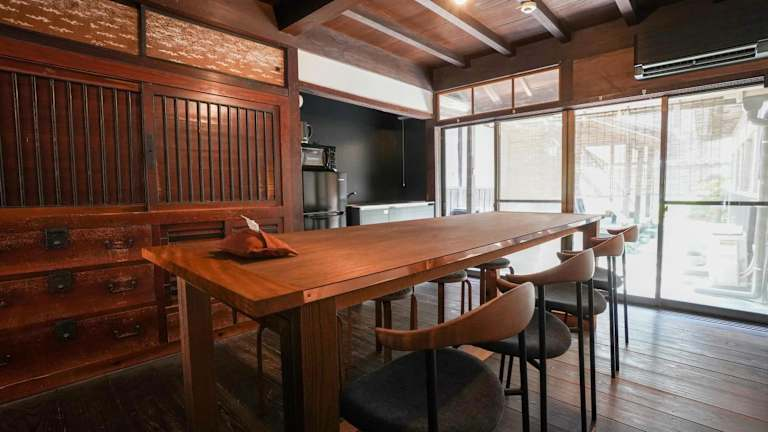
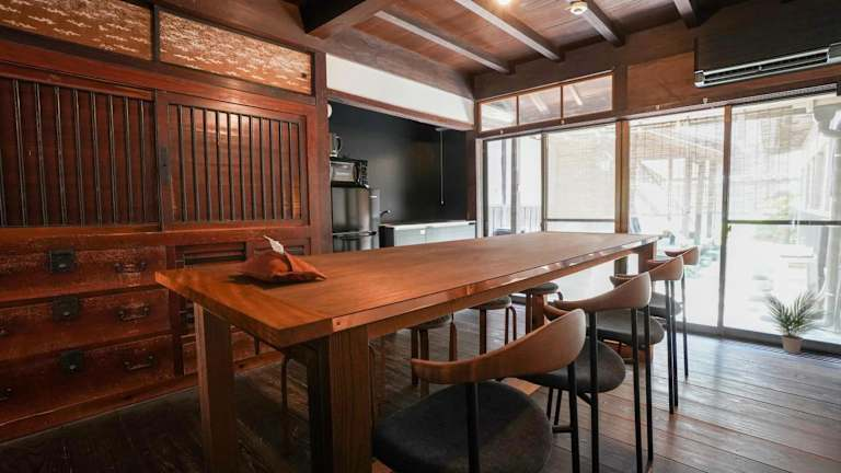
+ potted plant (791, 322)
